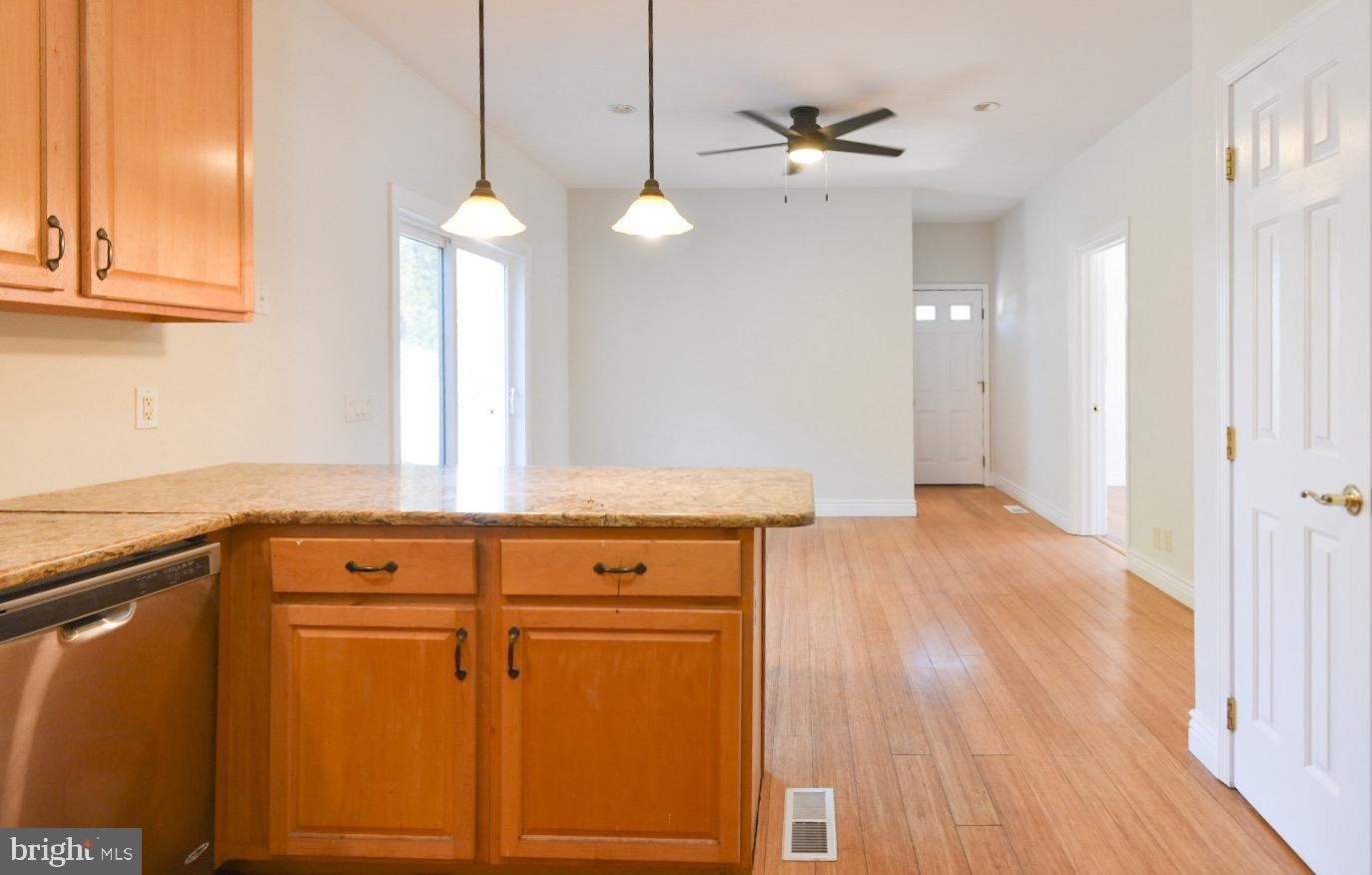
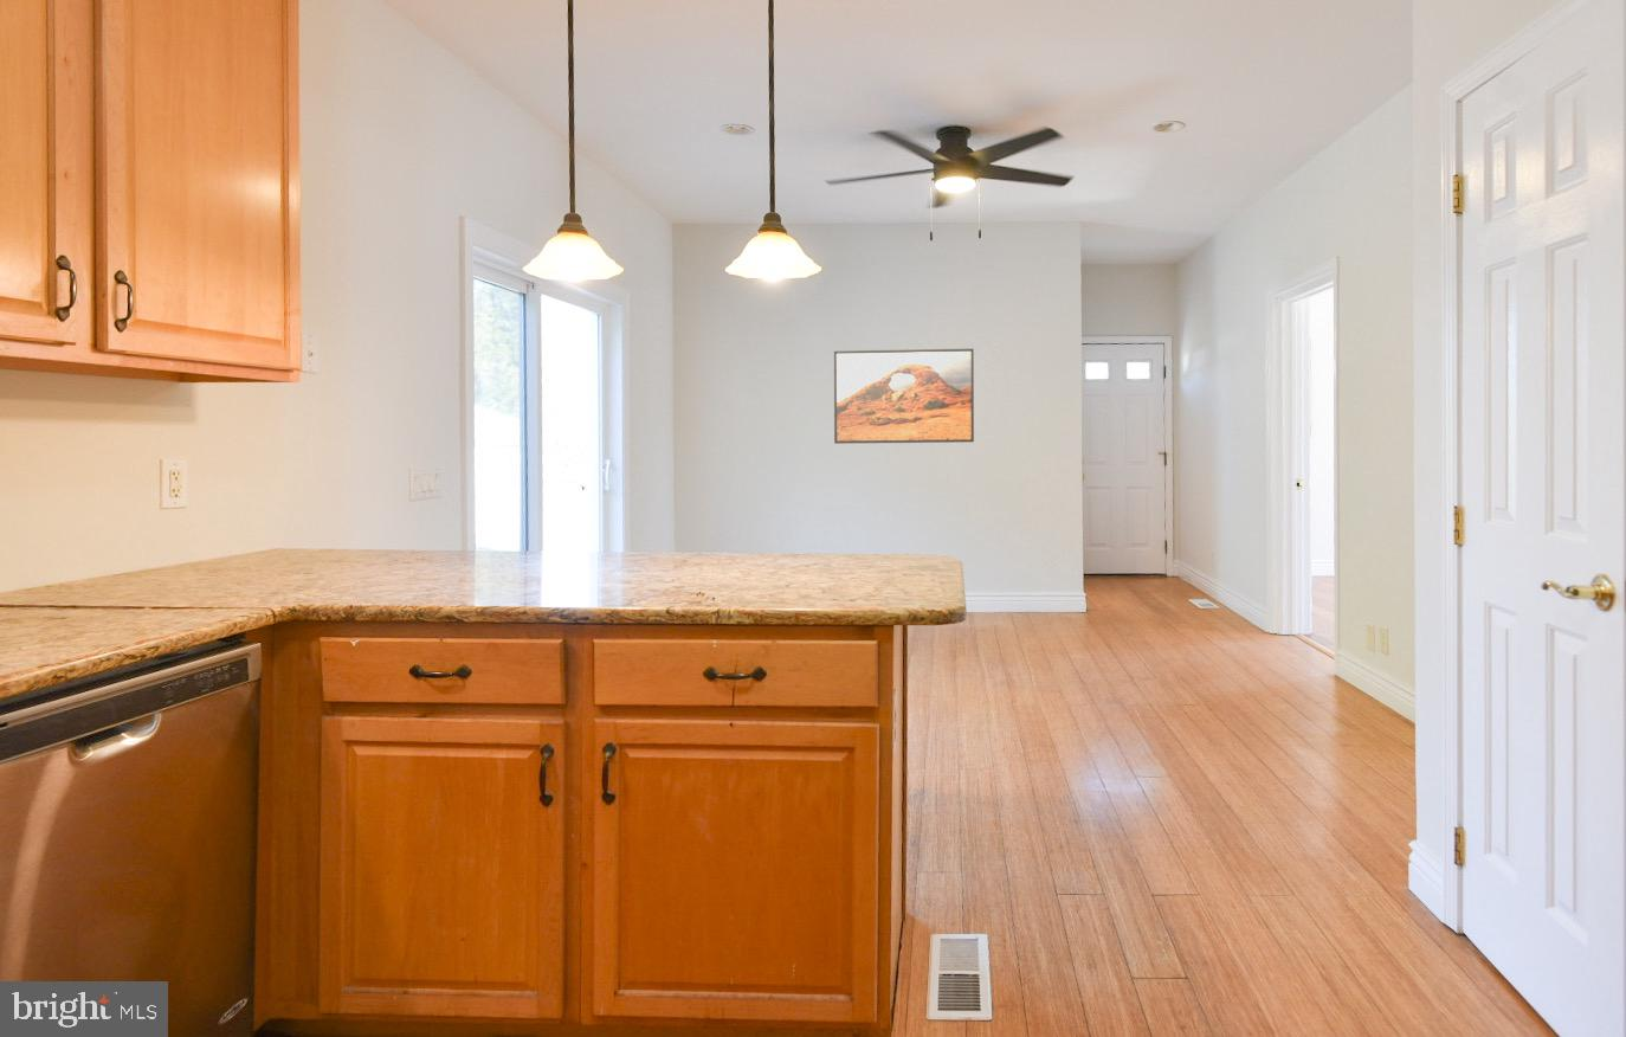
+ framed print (903, 396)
